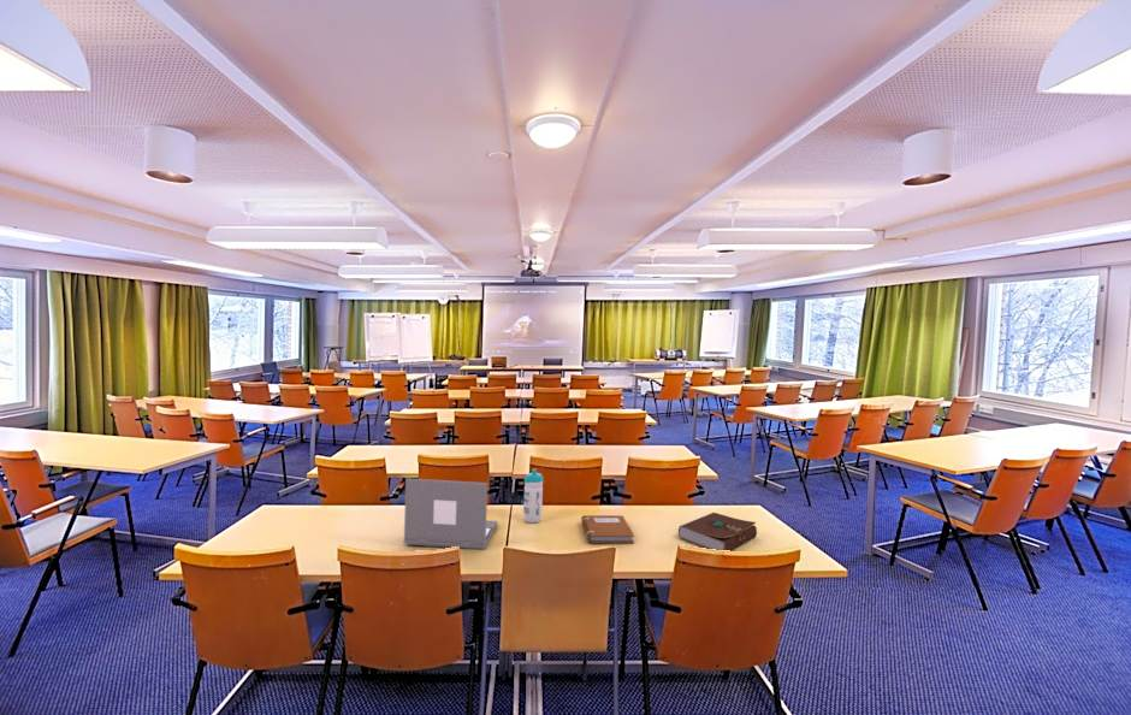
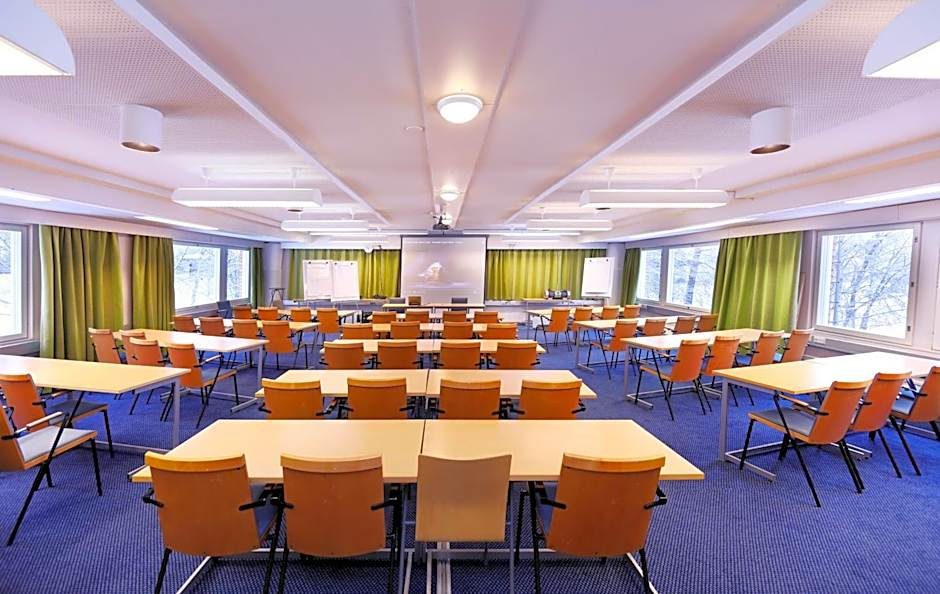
- book (717, 528)
- laptop (454, 503)
- notebook (605, 527)
- water bottle (533, 495)
